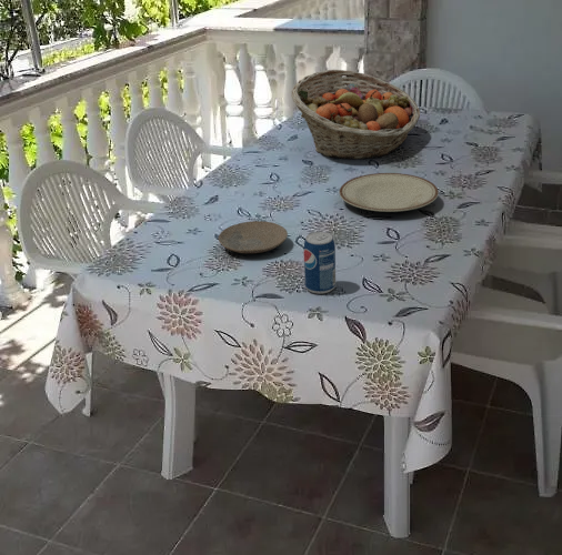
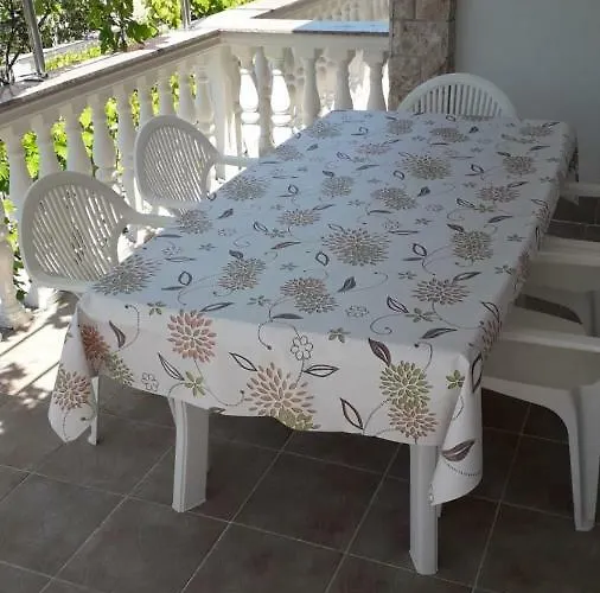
- plate (253, 240)
- beverage can (319, 262)
- fruit basket (355, 112)
- plate (388, 195)
